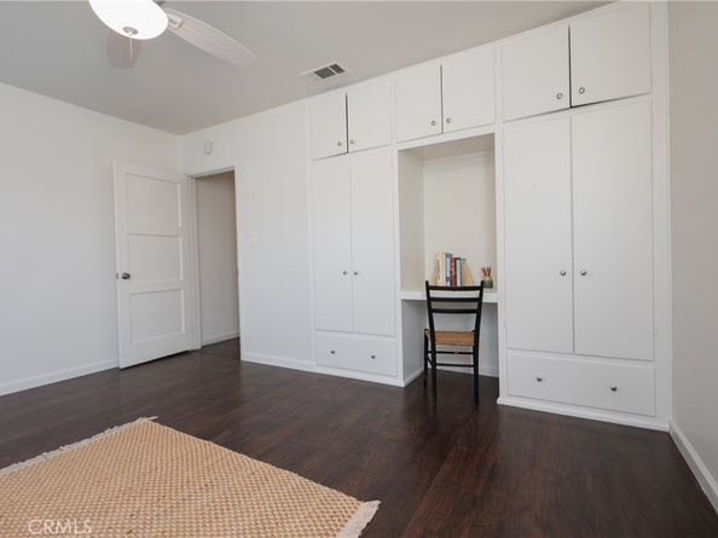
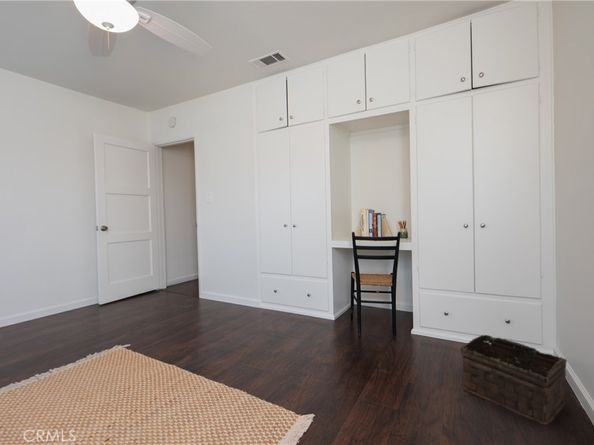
+ basket (514, 368)
